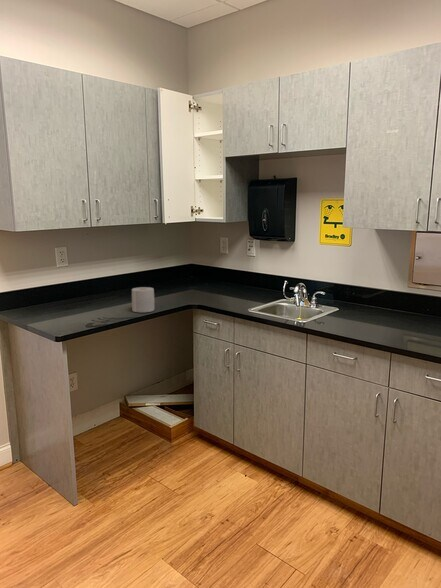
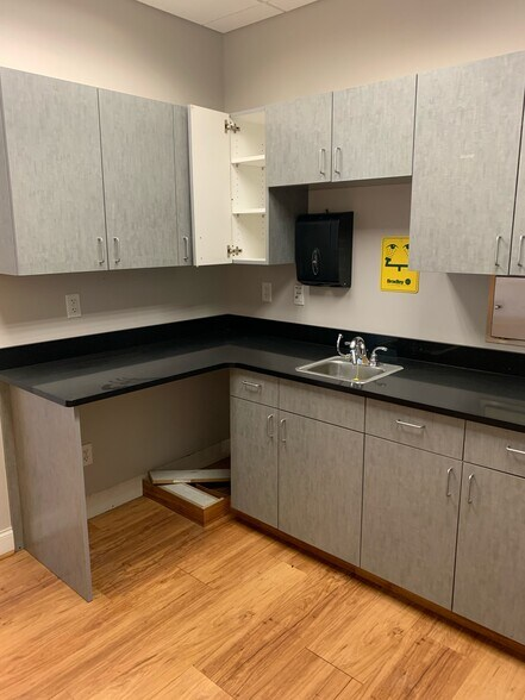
- paper towel roll (143, 299)
